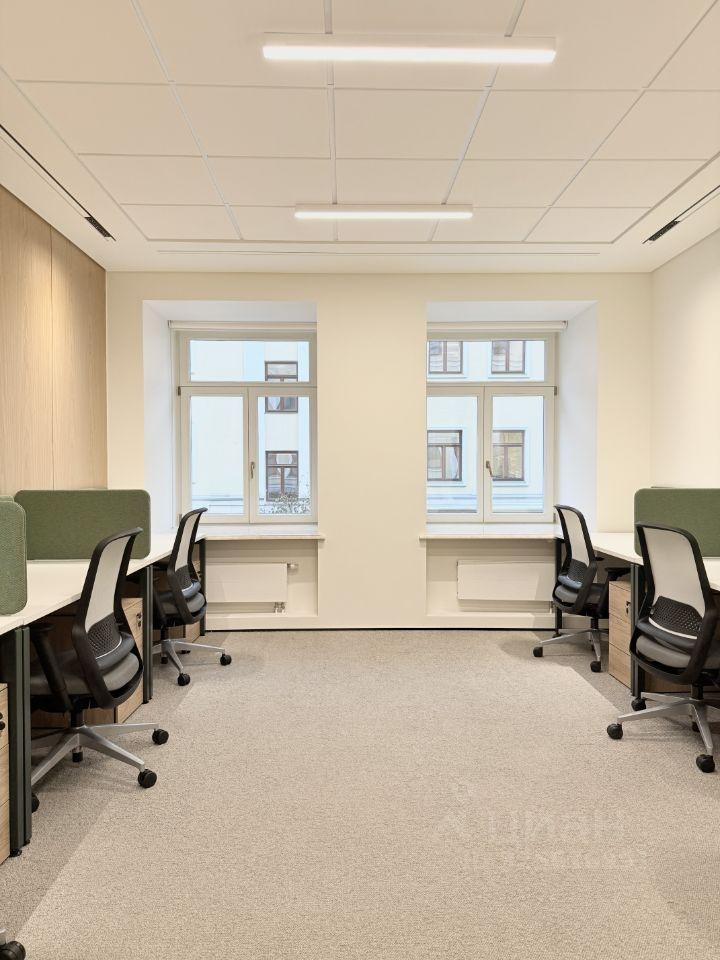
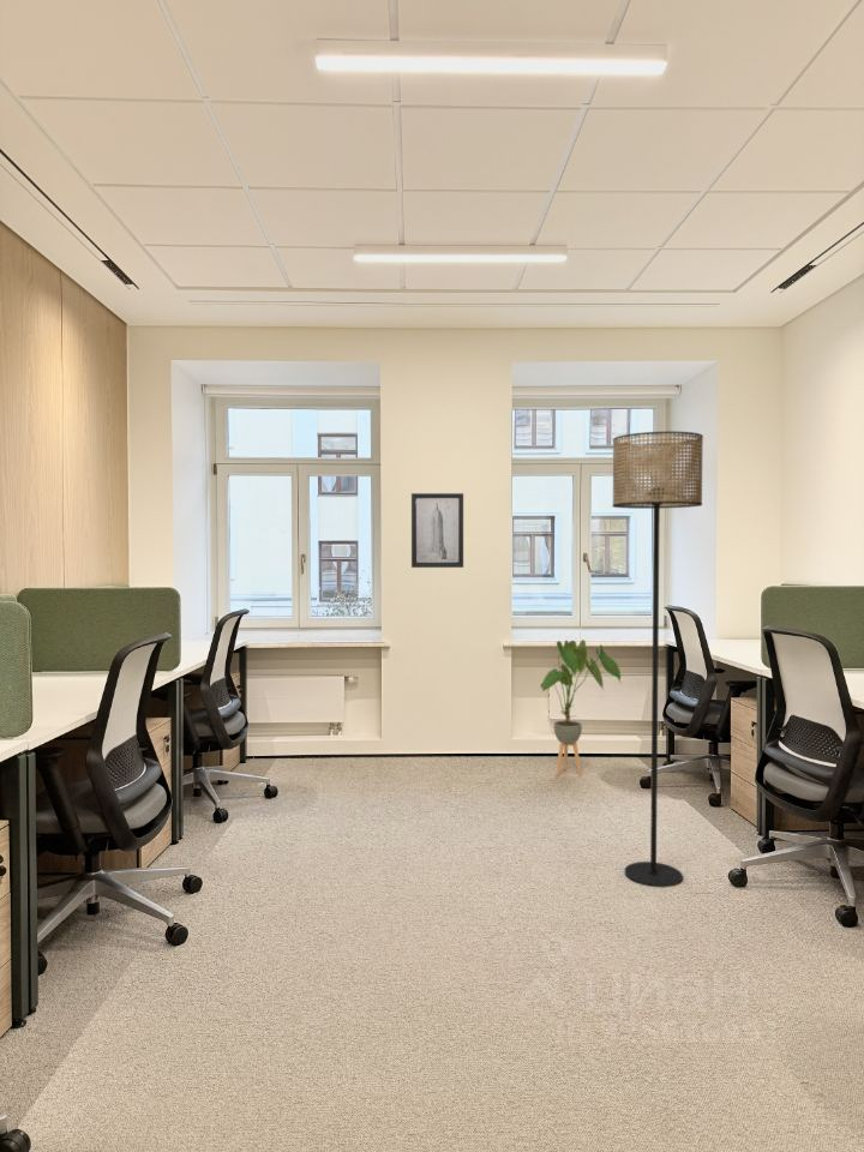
+ wall art (437, 530)
+ floor lamp (655, 658)
+ house plant (571, 706)
